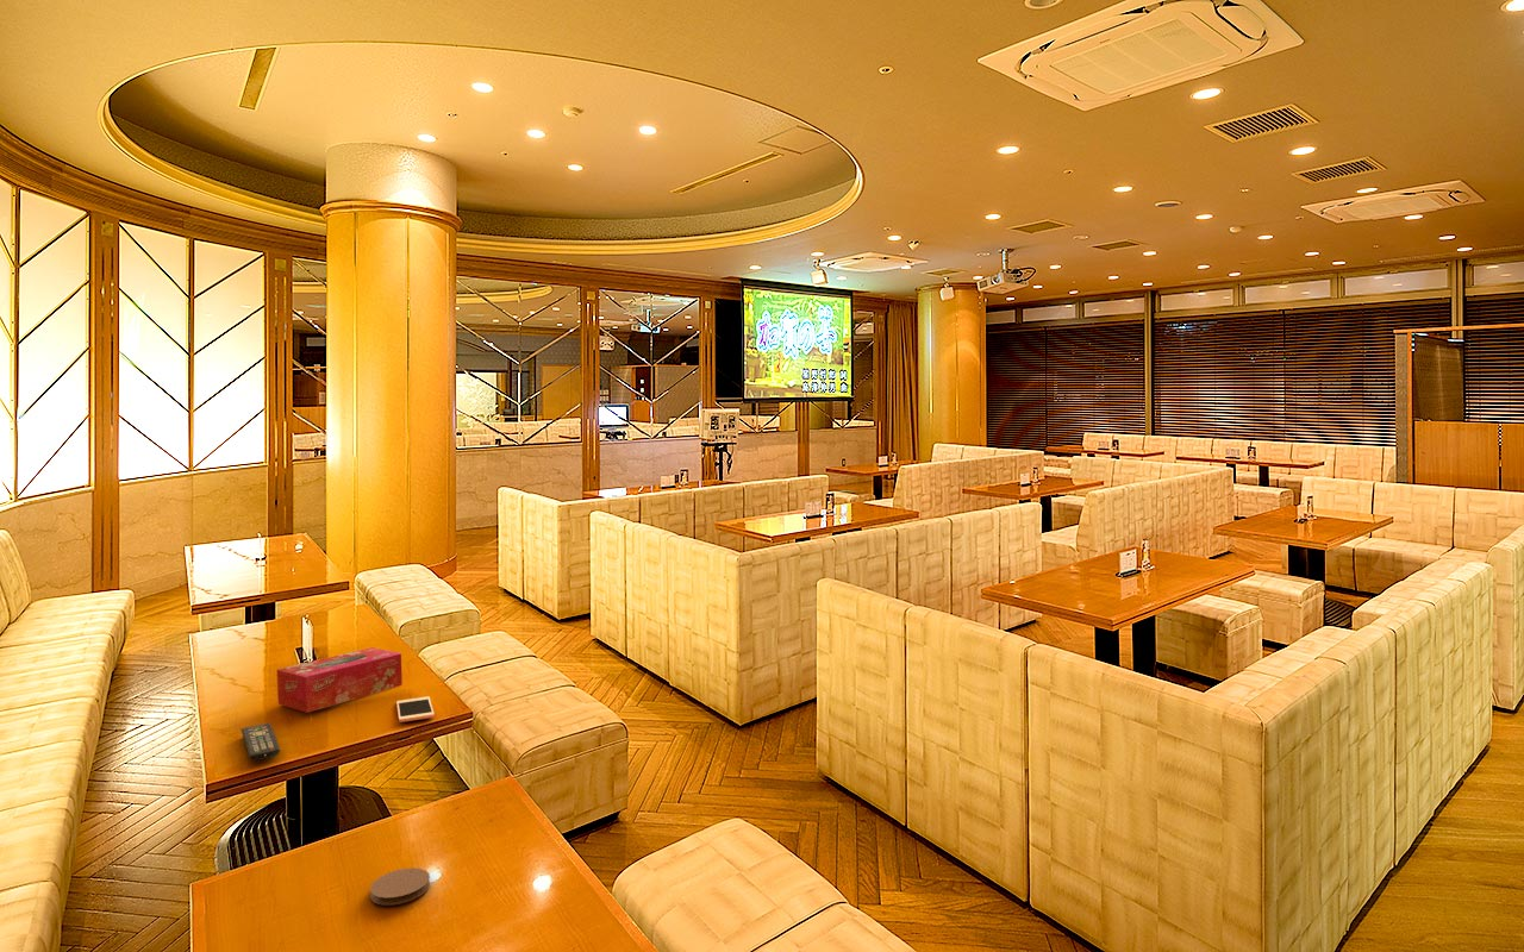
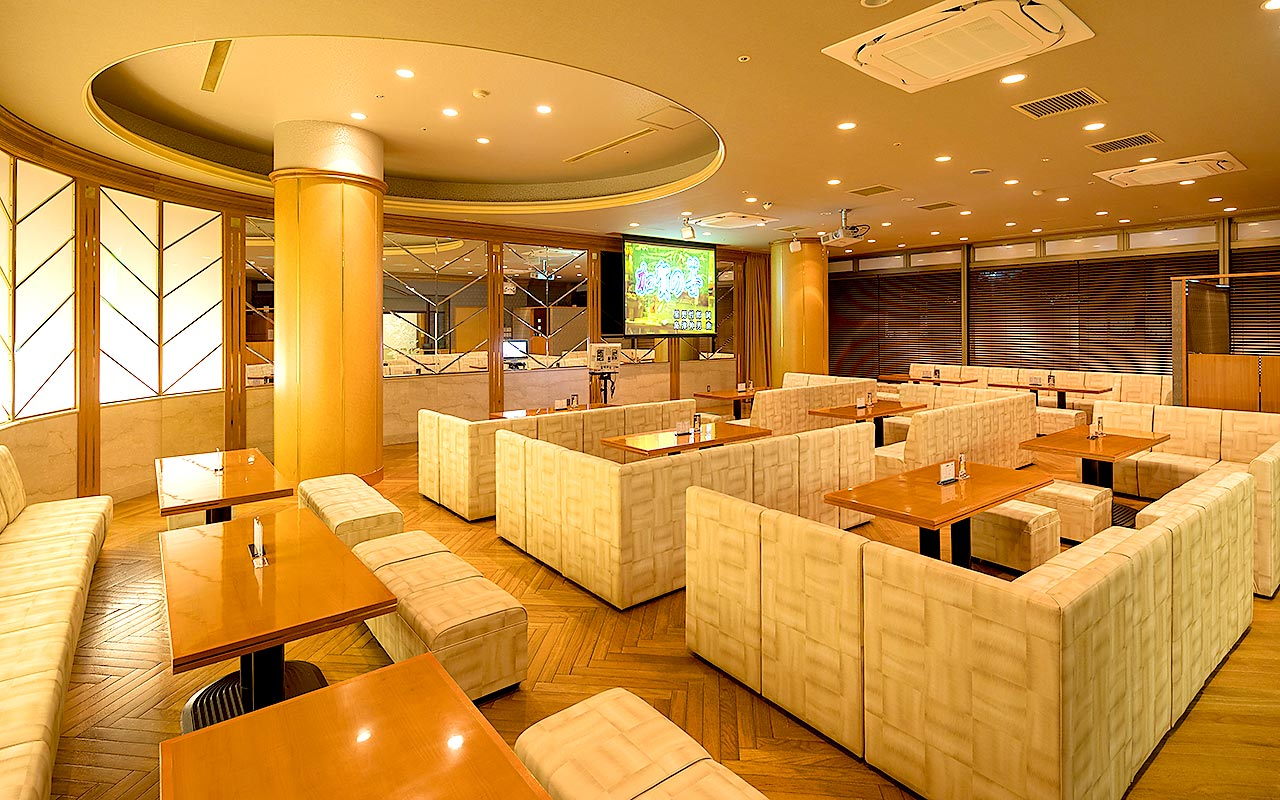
- cell phone (414, 708)
- coaster (400, 885)
- tissue box (341, 677)
- remote control (260, 740)
